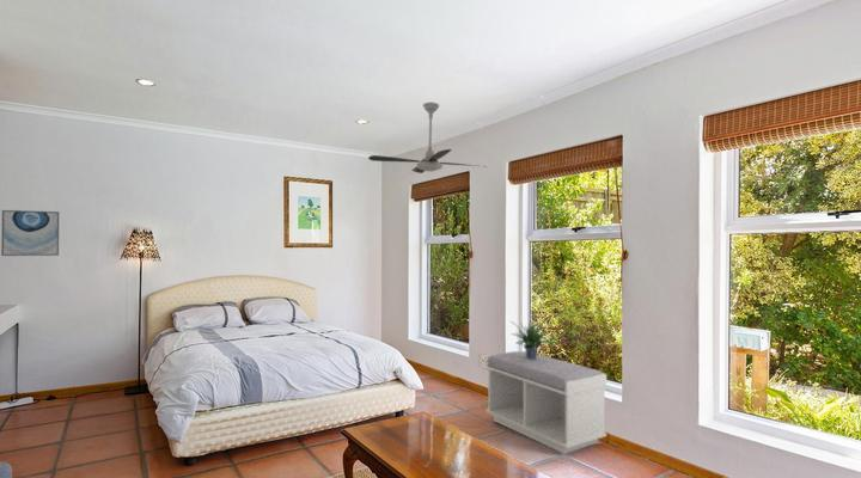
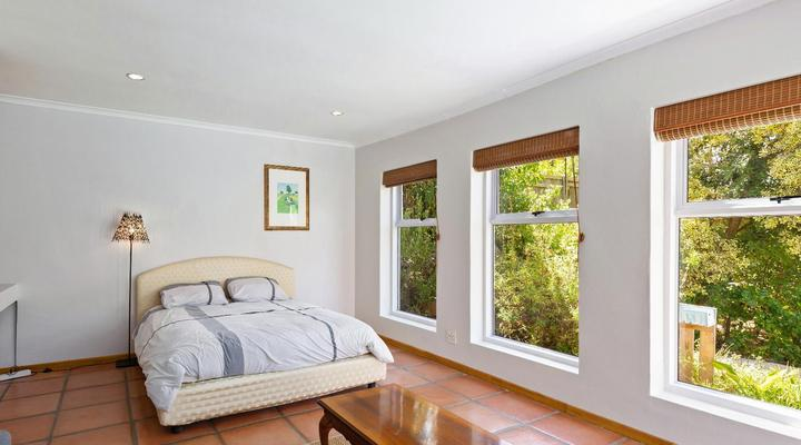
- ceiling fan (429, 136)
- potted plant (530, 335)
- wall art (31, 233)
- bench (542, 396)
